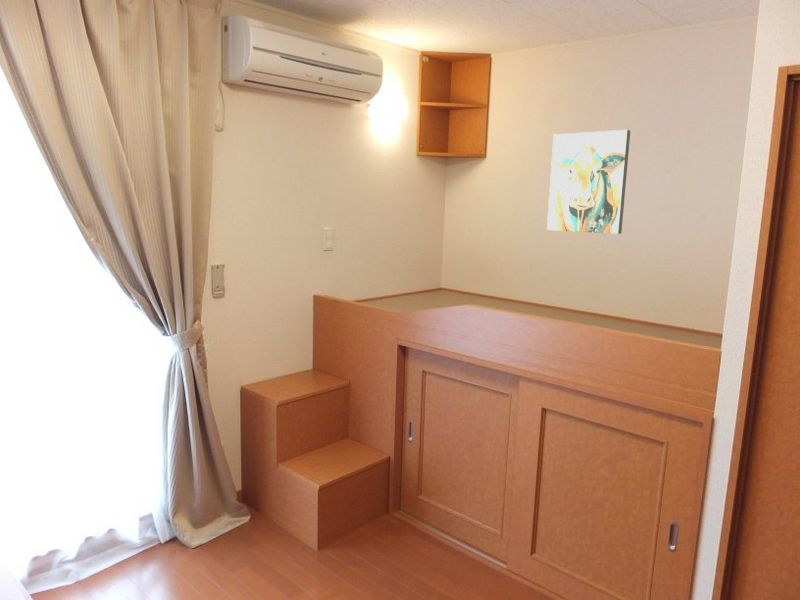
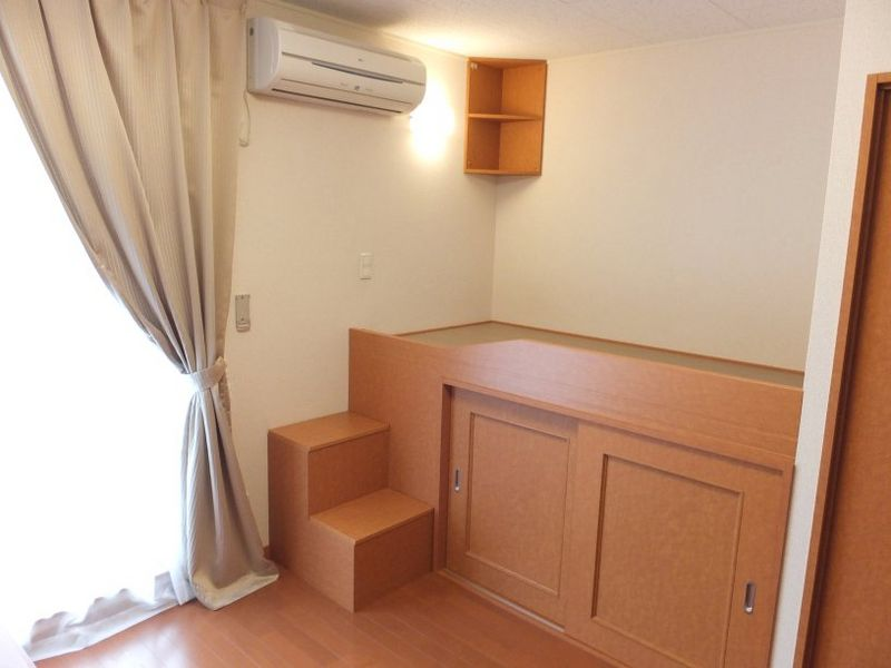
- wall art (586, 182)
